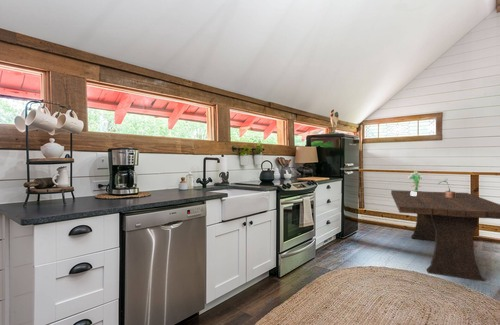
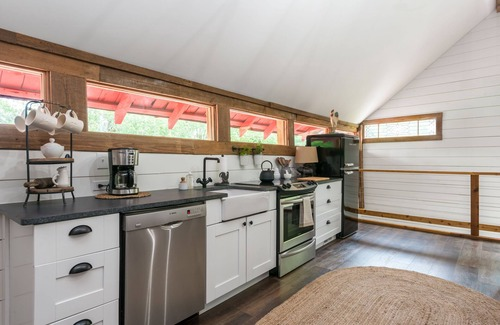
- bouquet (415, 183)
- potted plant (449, 188)
- dining table (439, 226)
